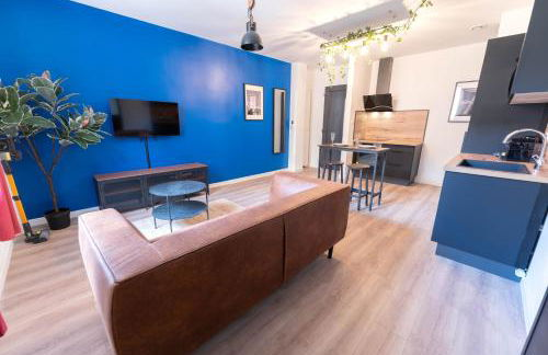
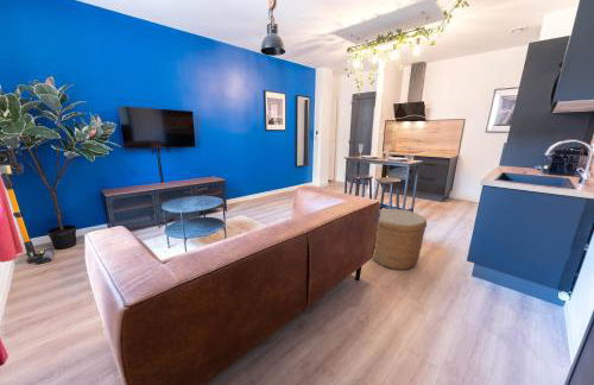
+ basket (396, 238)
